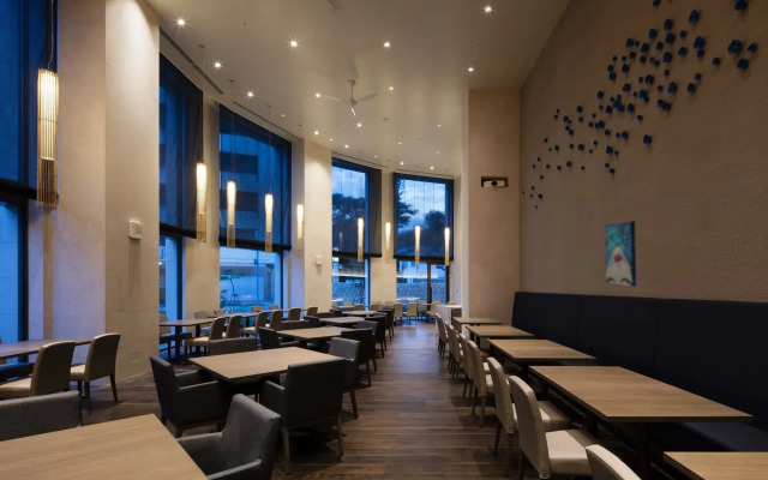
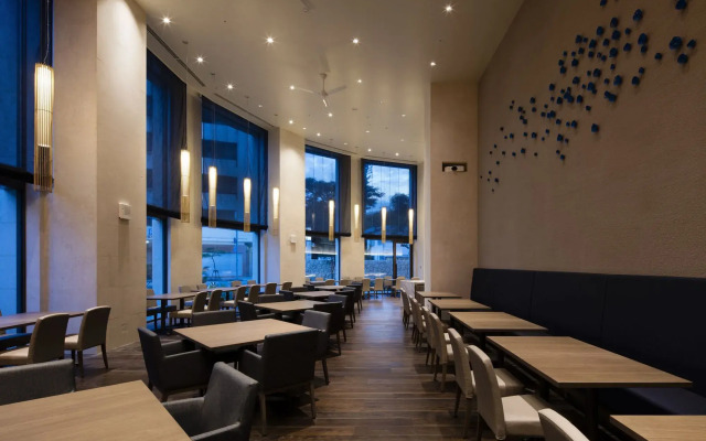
- wall art (619, 253)
